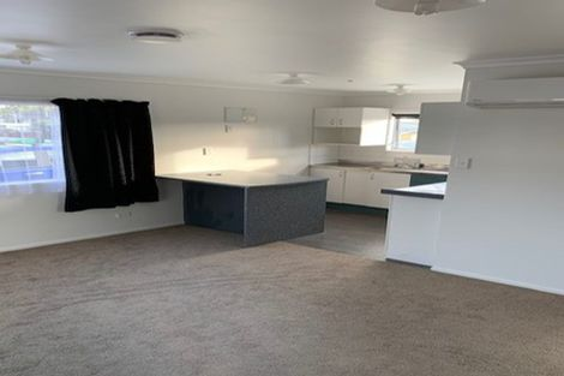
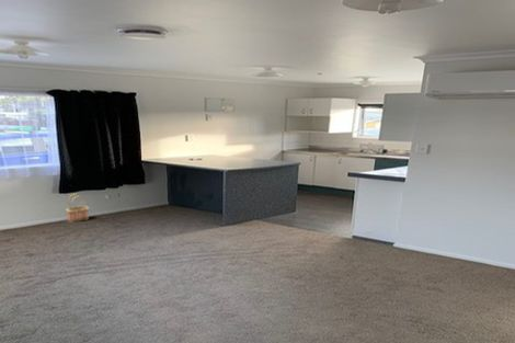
+ basket (77, 207)
